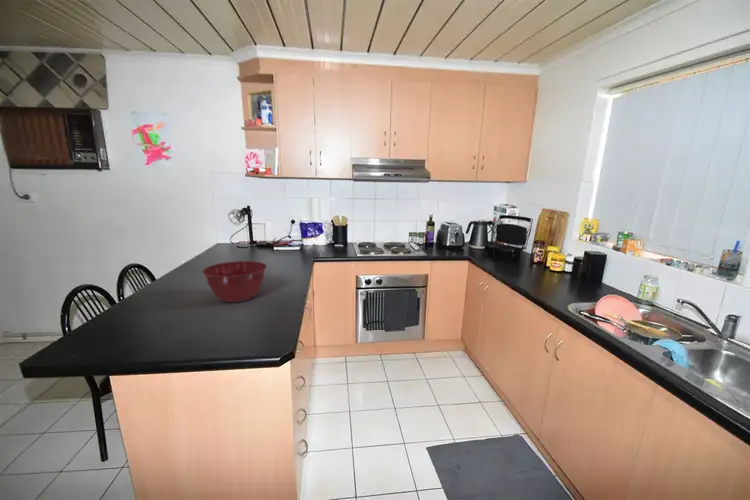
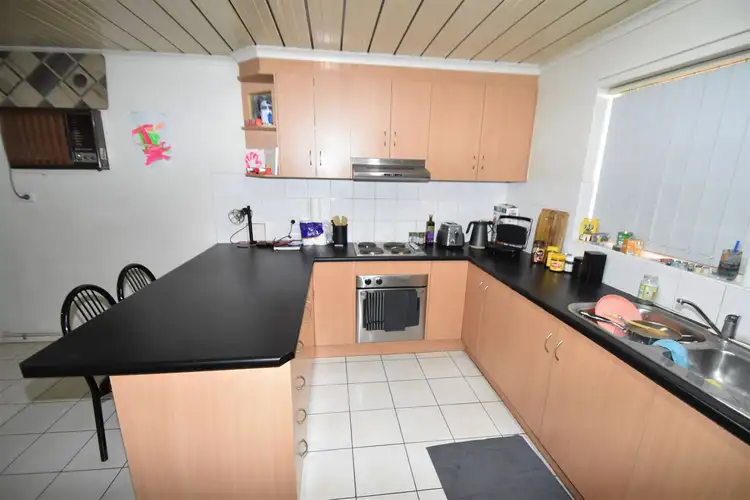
- mixing bowl (236, 282)
